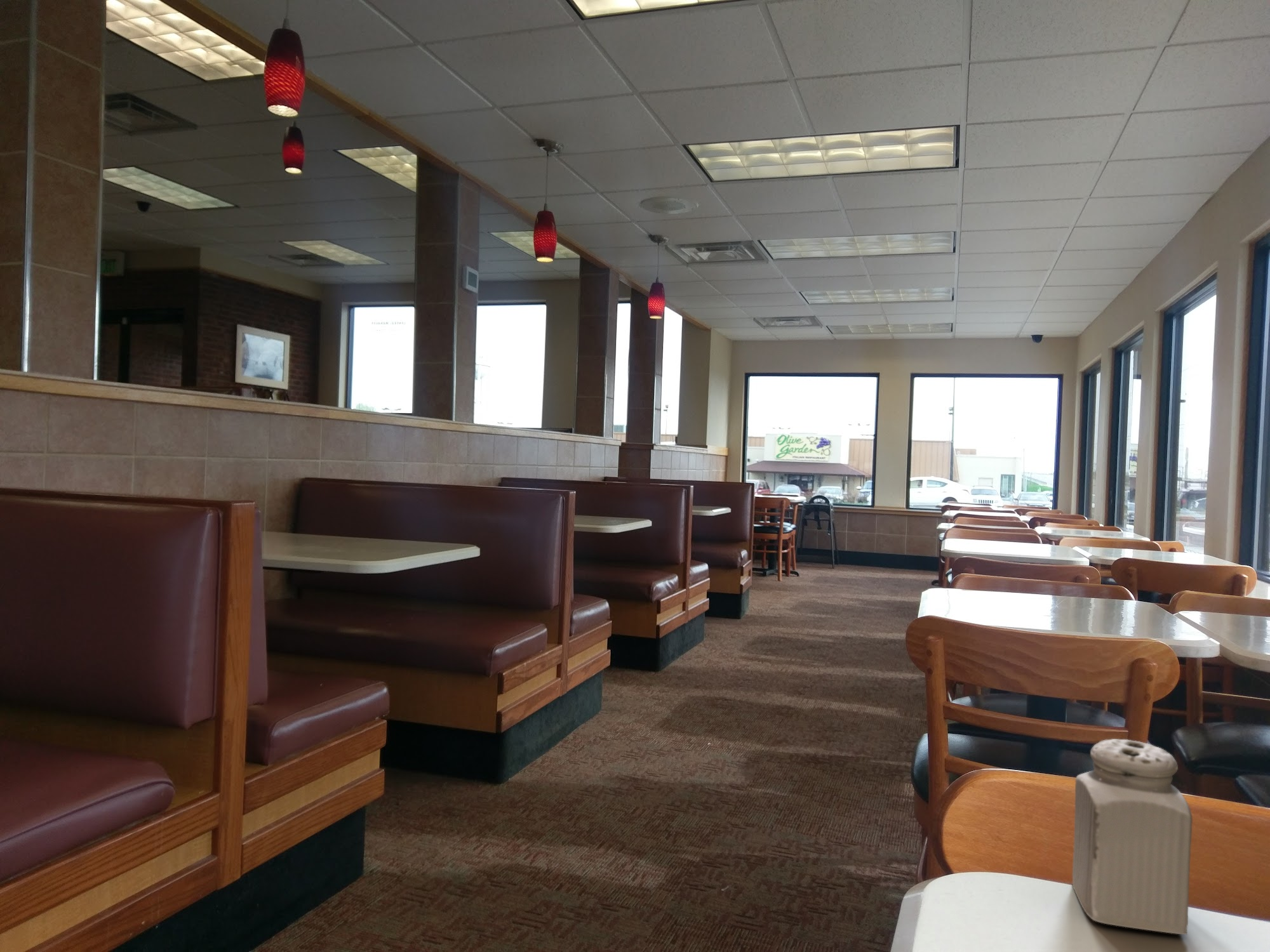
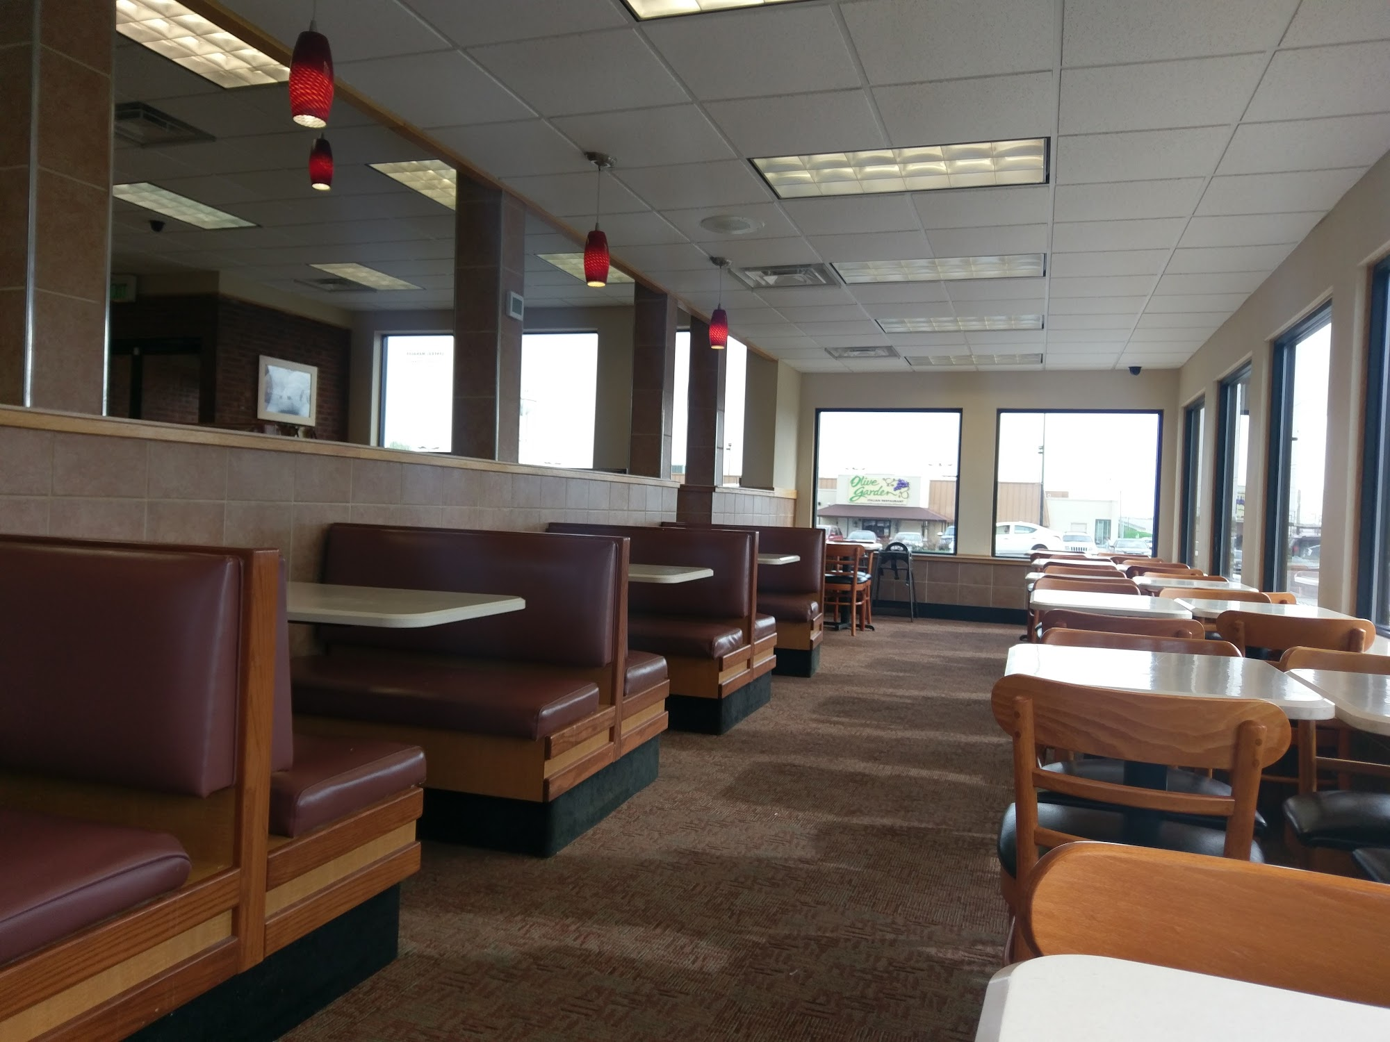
- salt shaker (1129, 827)
